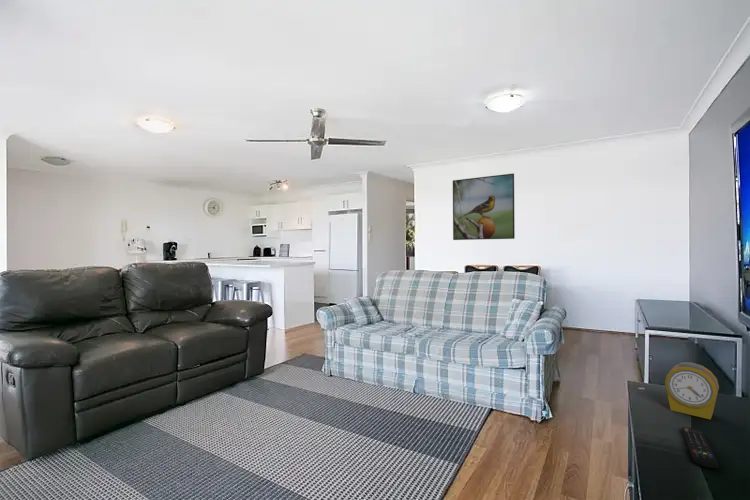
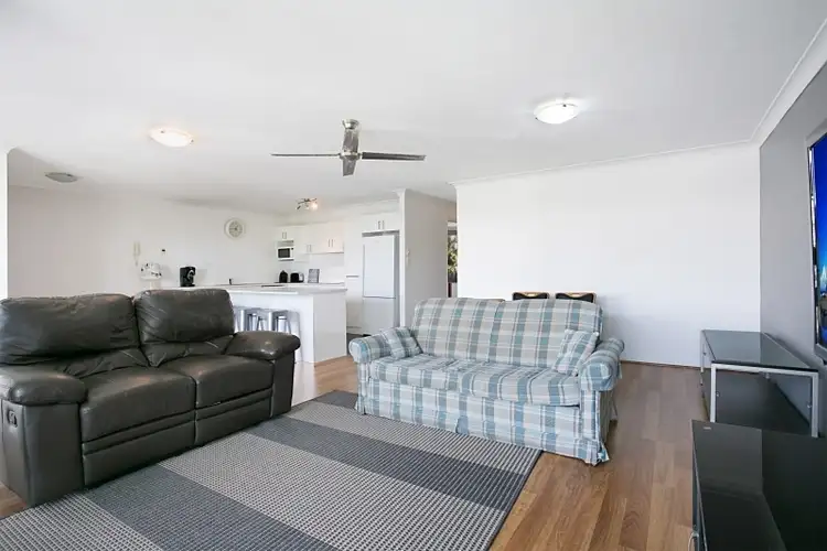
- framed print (482, 208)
- alarm clock (691, 387)
- remote control (698, 446)
